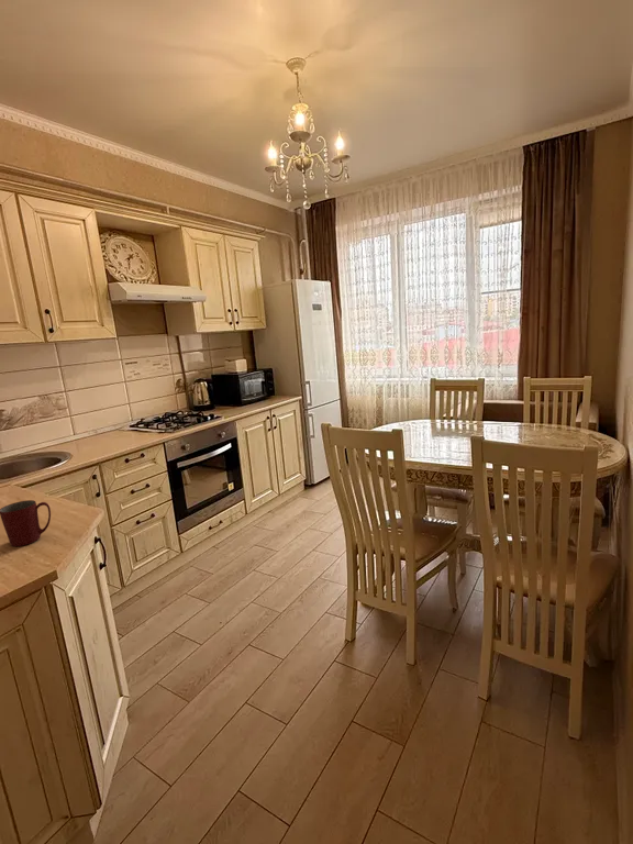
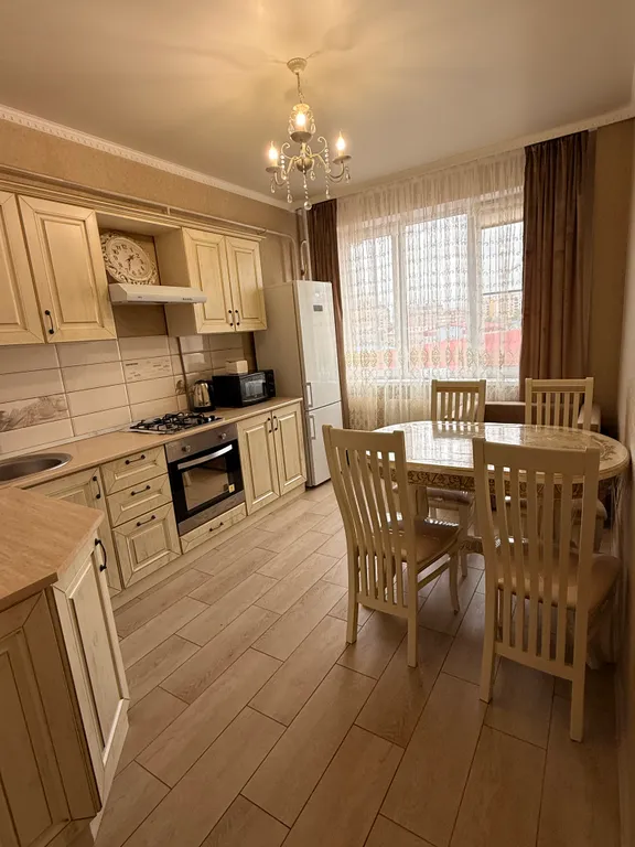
- mug (27, 522)
